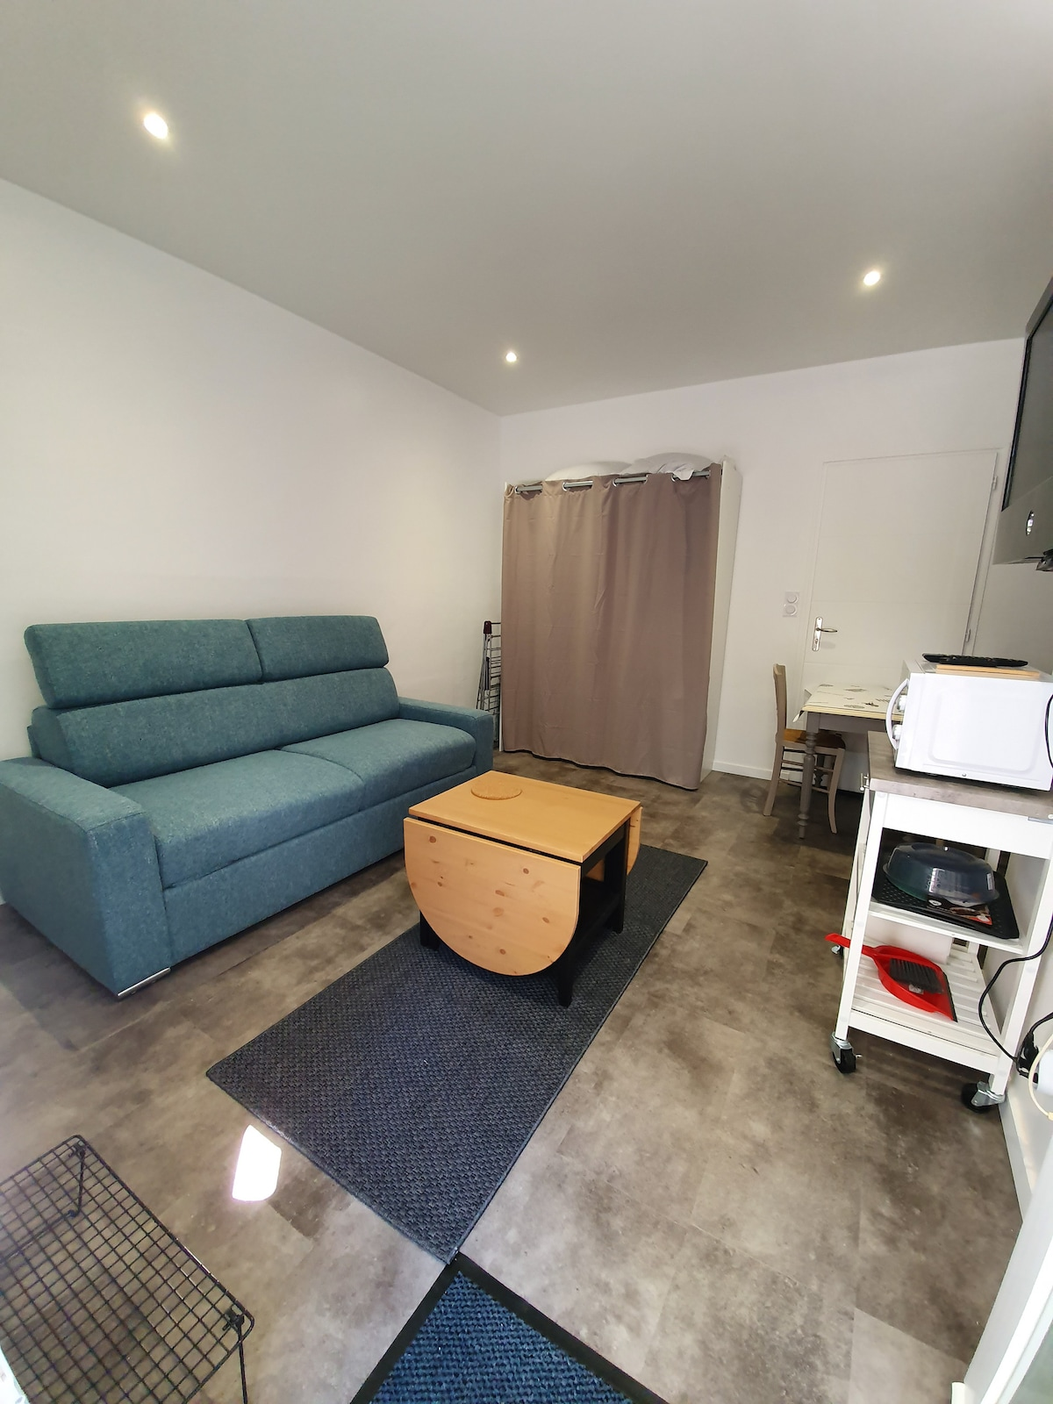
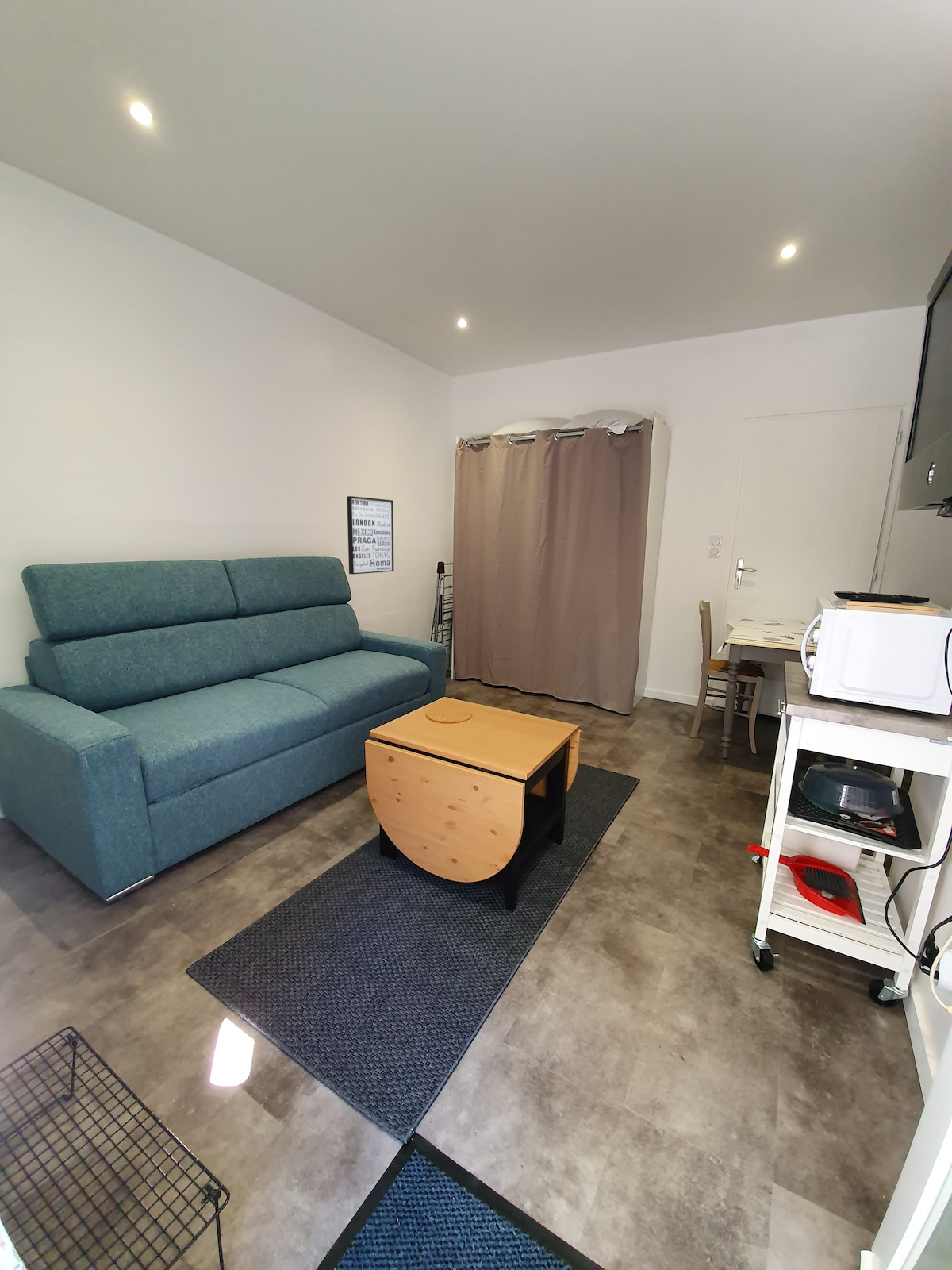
+ wall art (371, 536)
